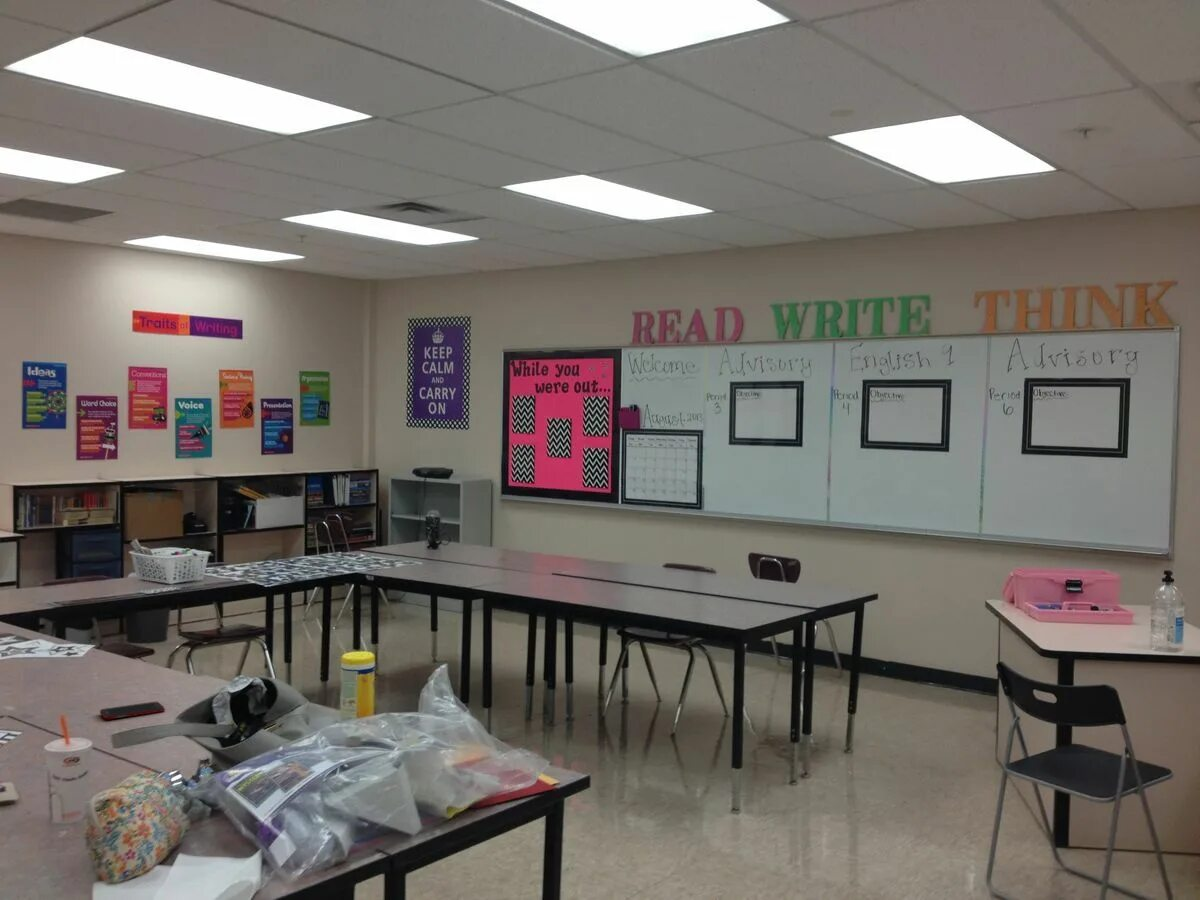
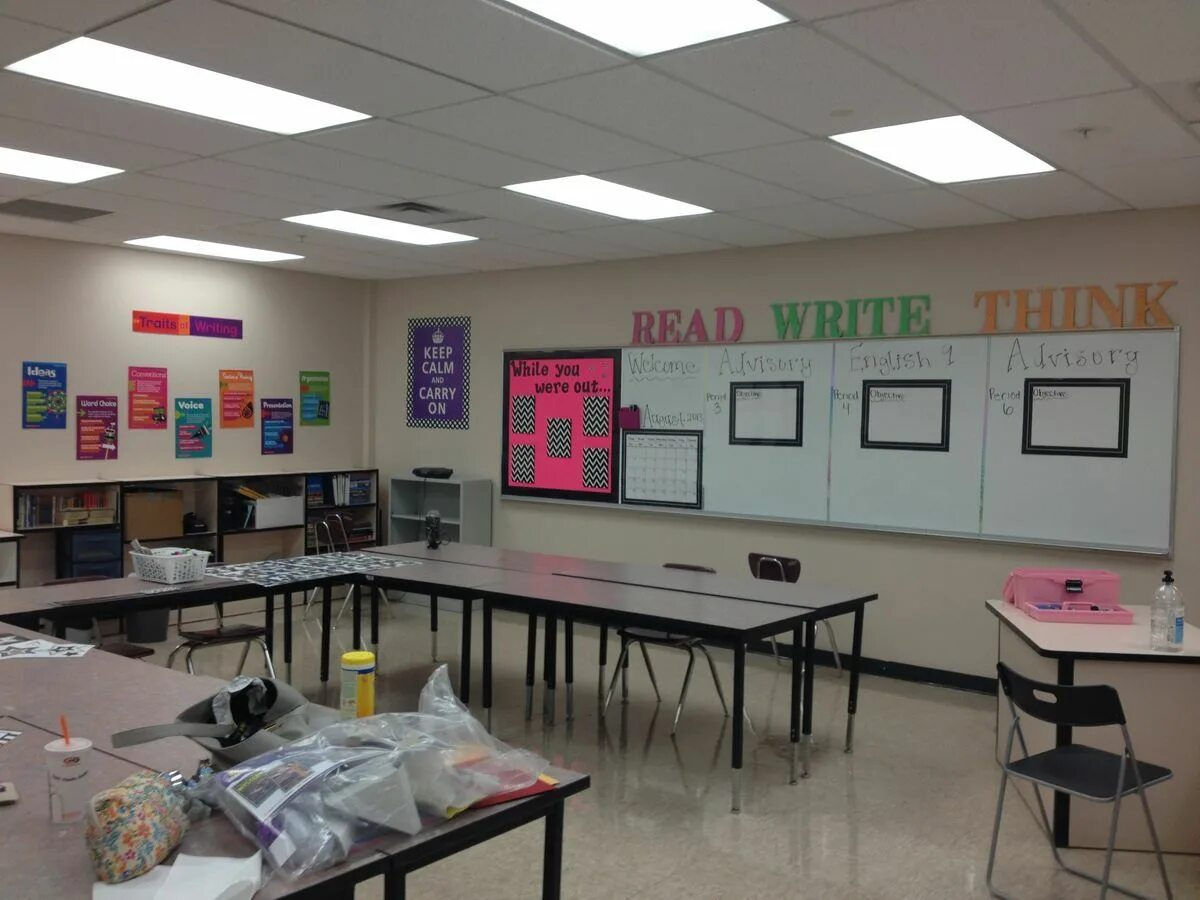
- cell phone (132, 710)
